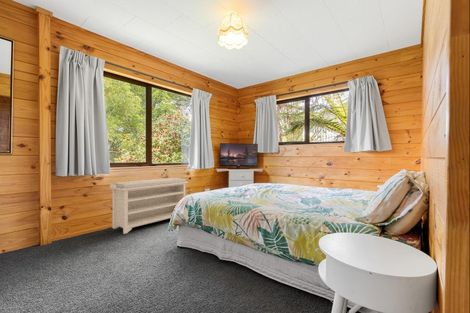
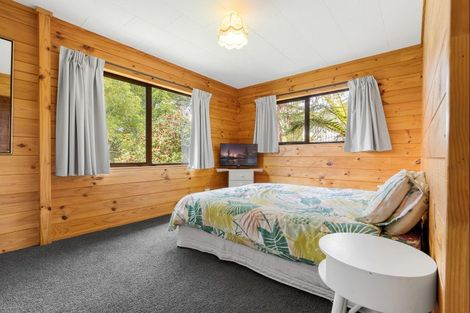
- bench (152, 201)
